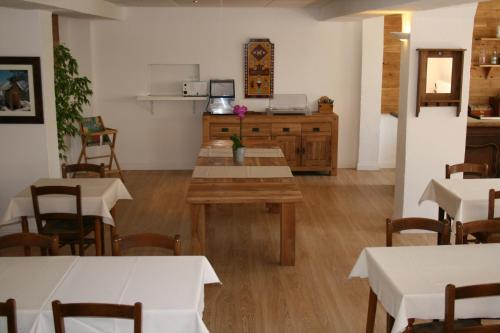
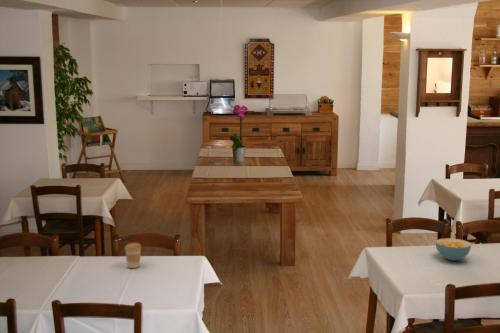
+ cereal bowl (452, 251)
+ coffee cup (133, 255)
